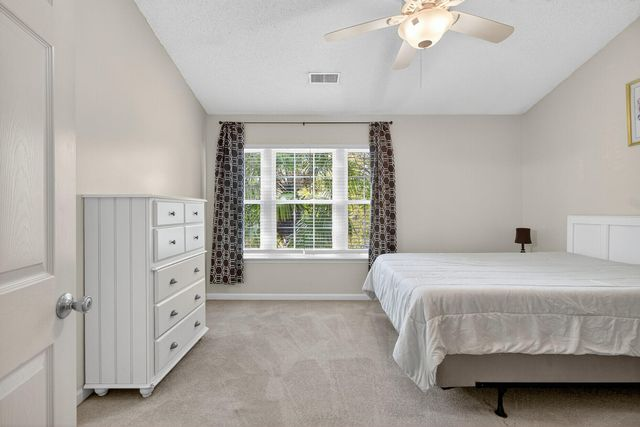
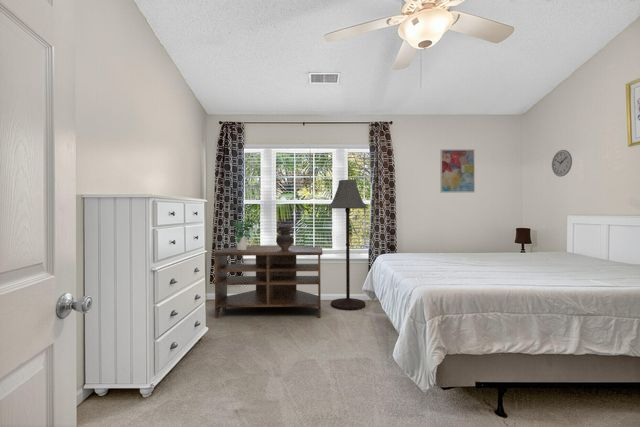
+ tv stand (272, 278)
+ potted plant (243, 235)
+ wall art (457, 171)
+ floor lamp (347, 242)
+ wall clock (560, 163)
+ ceramic vessel (285, 237)
